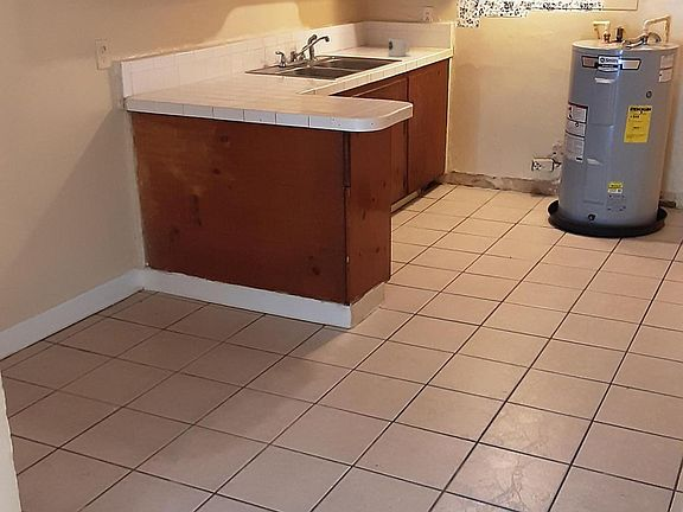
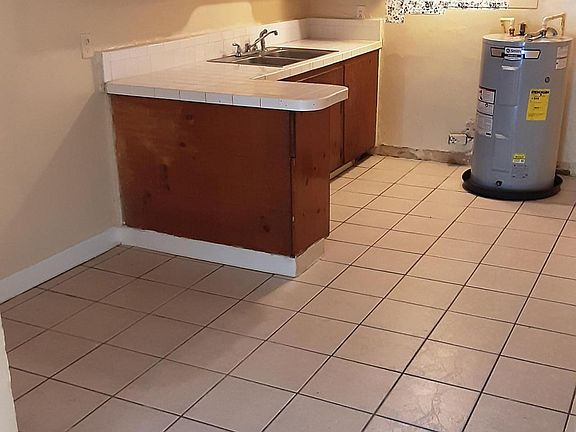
- mug (398, 46)
